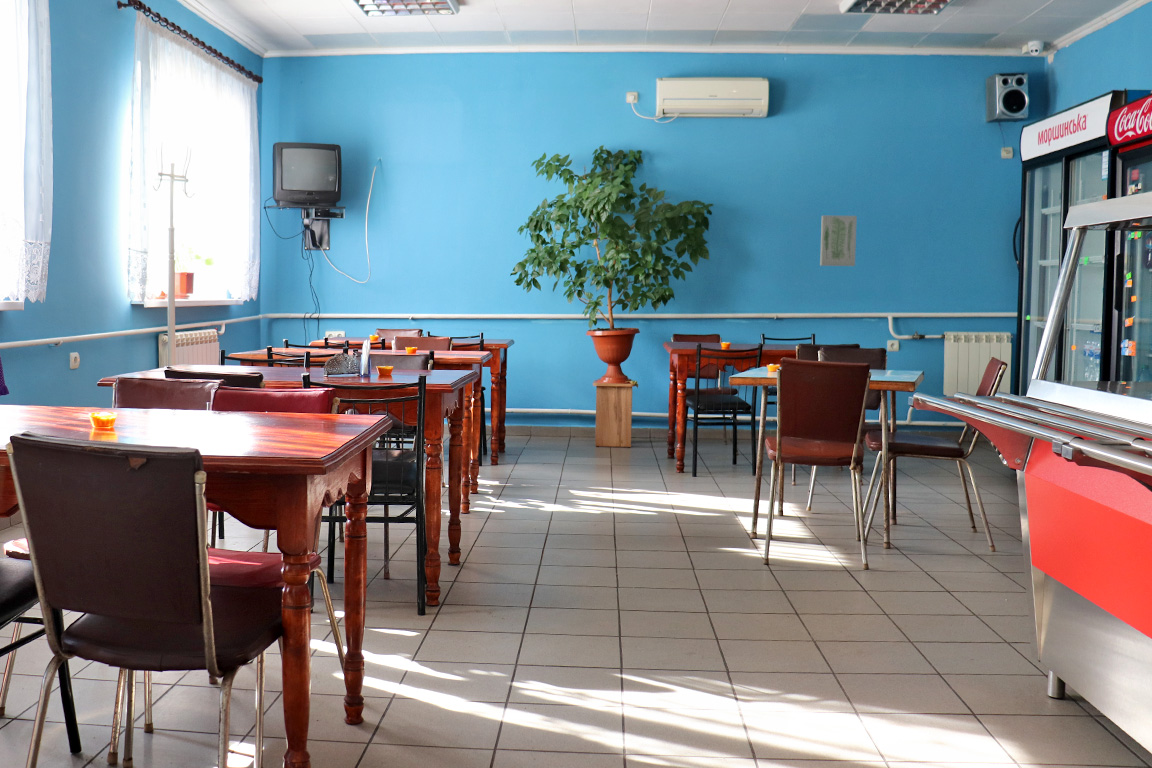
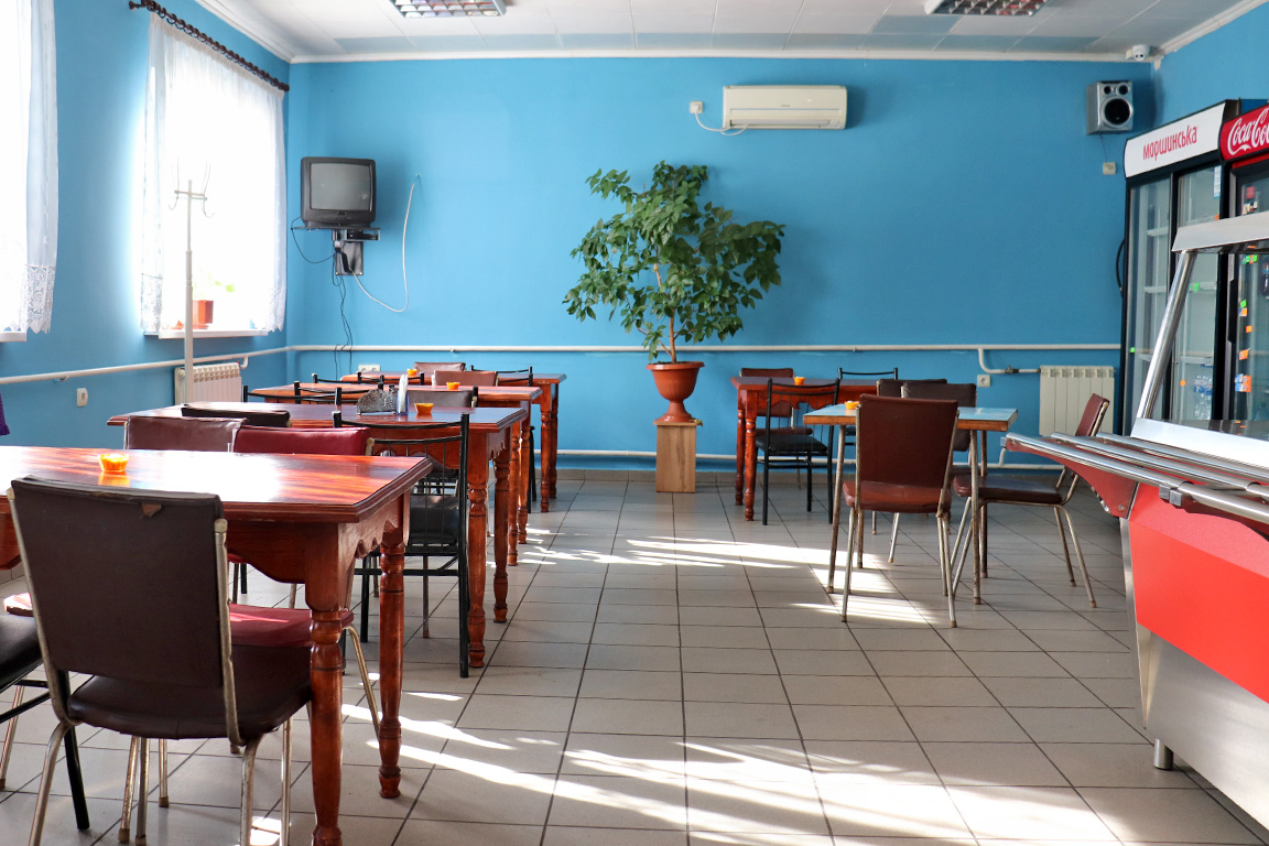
- wall art (838, 240)
